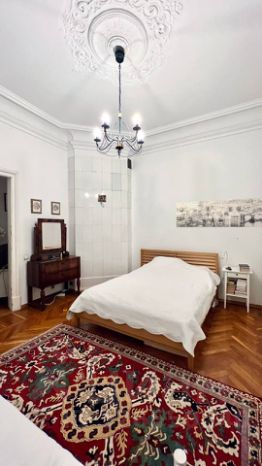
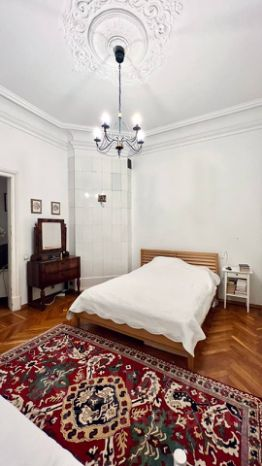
- wall art (215, 213)
